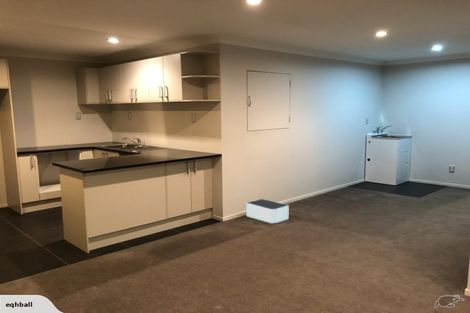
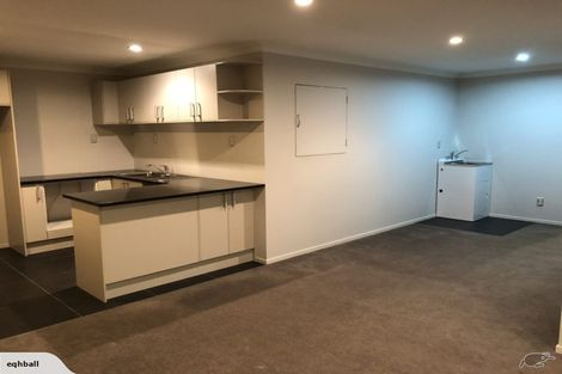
- storage bin (267, 210)
